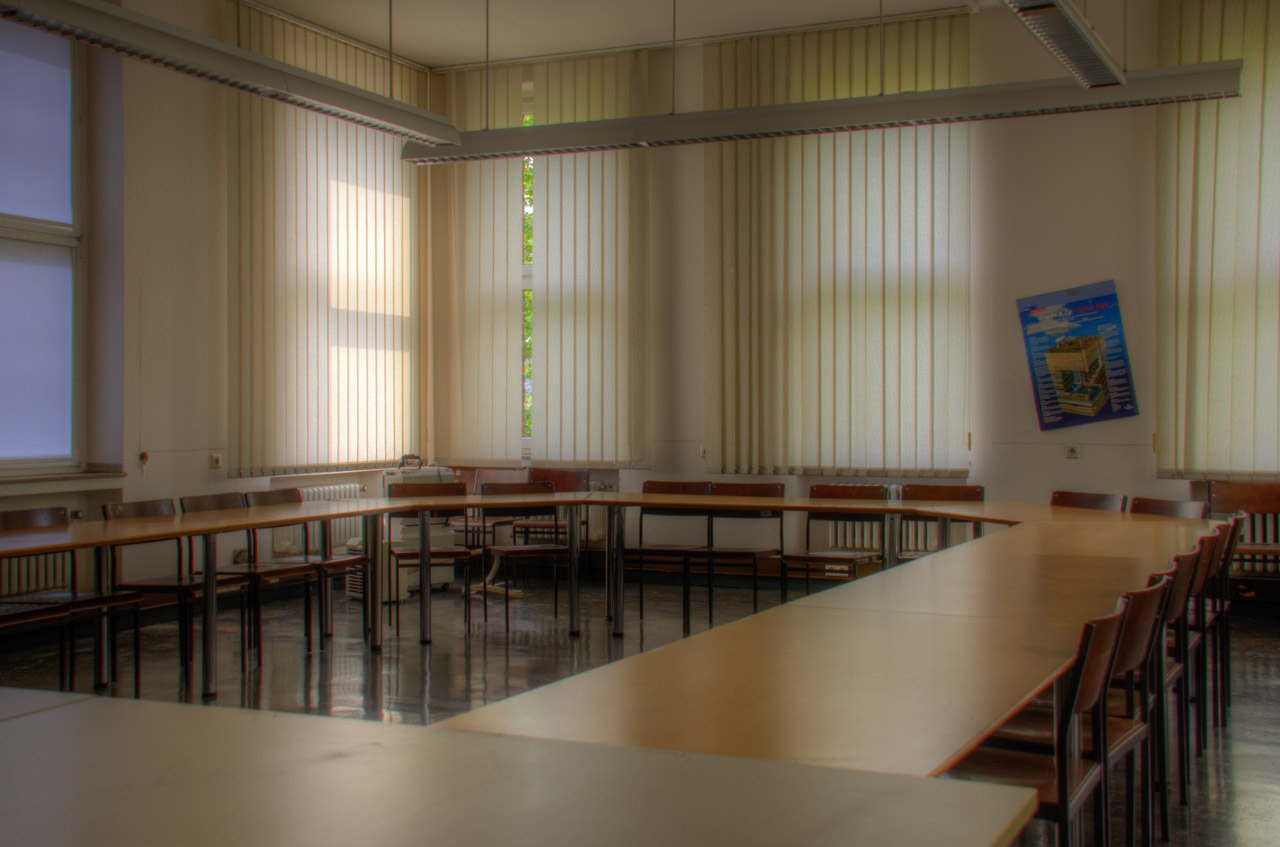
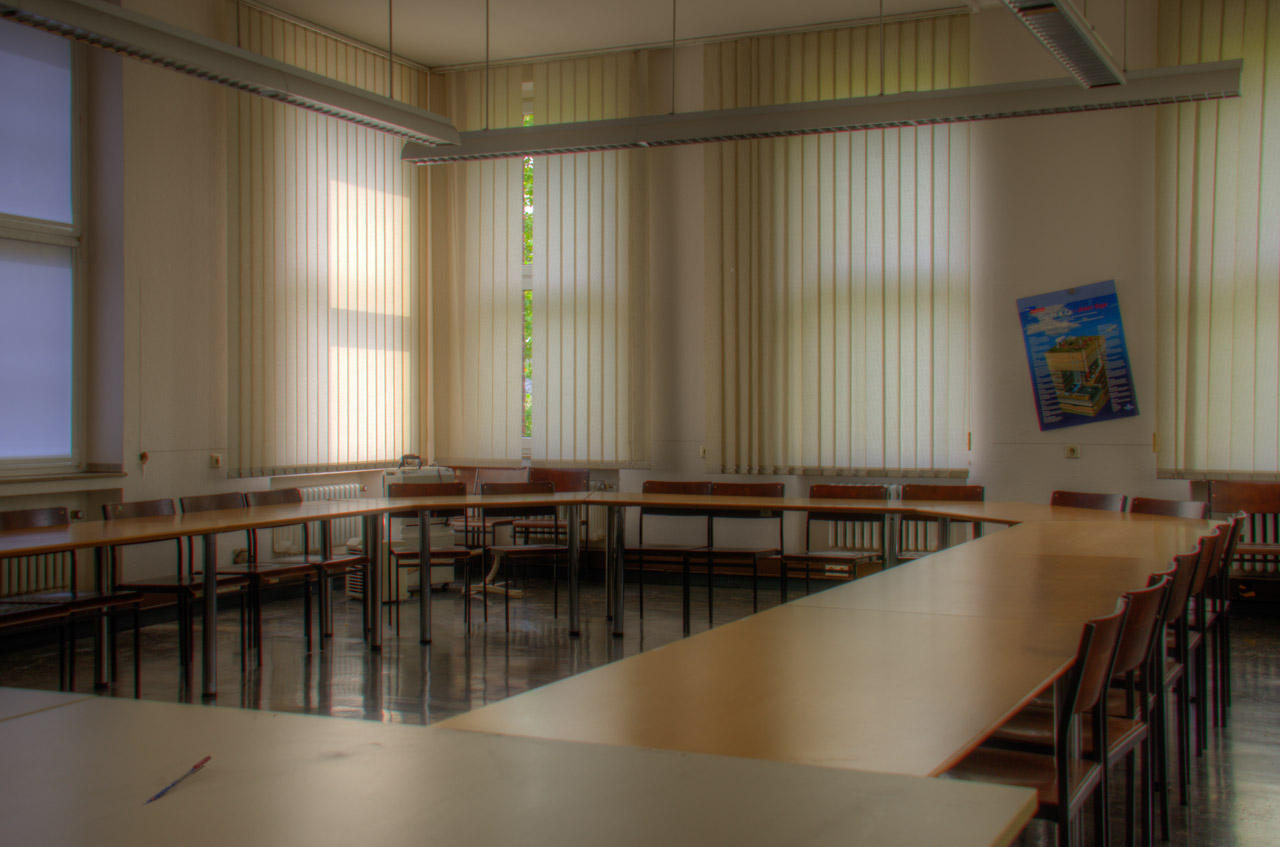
+ pen (177, 780)
